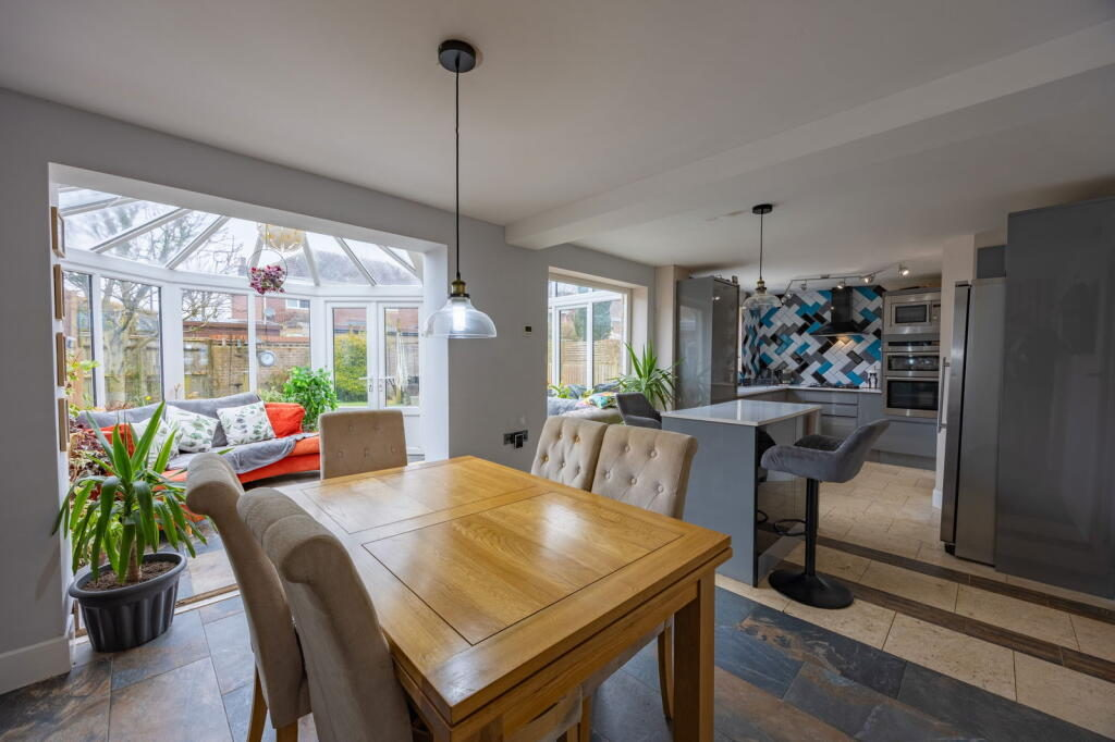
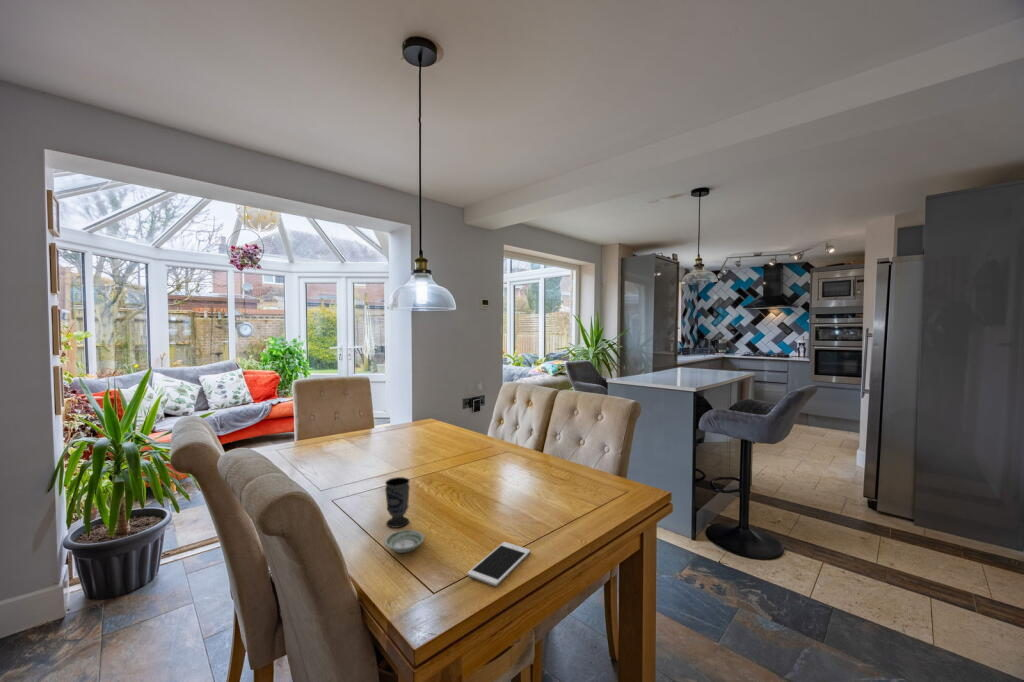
+ cell phone (500, 562)
+ cup (397, 502)
+ saucer (404, 543)
